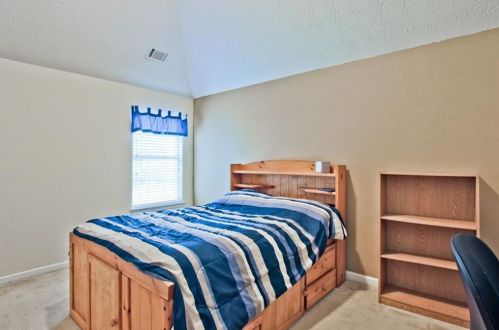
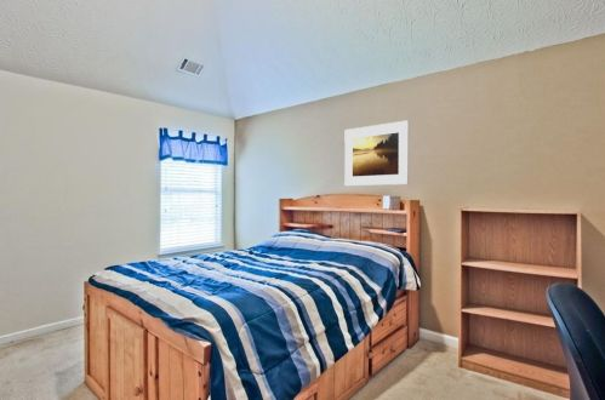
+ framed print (375, 155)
